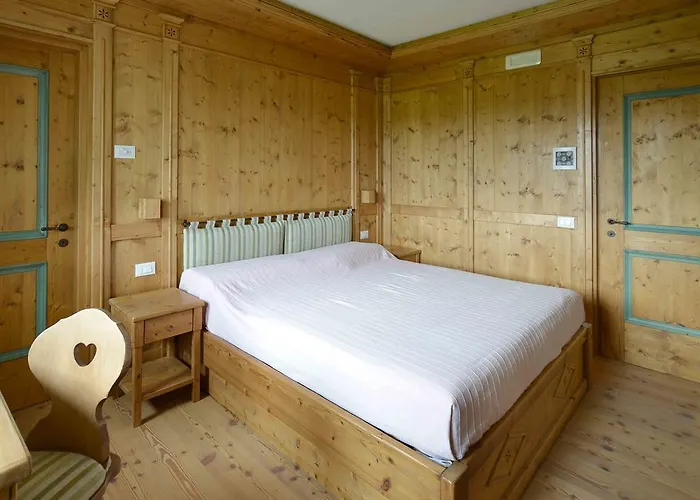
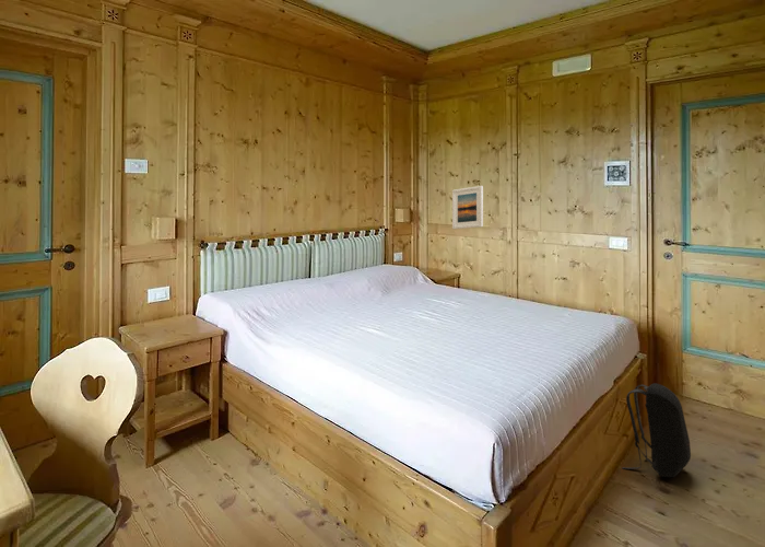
+ backpack (657, 427)
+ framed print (467, 208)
